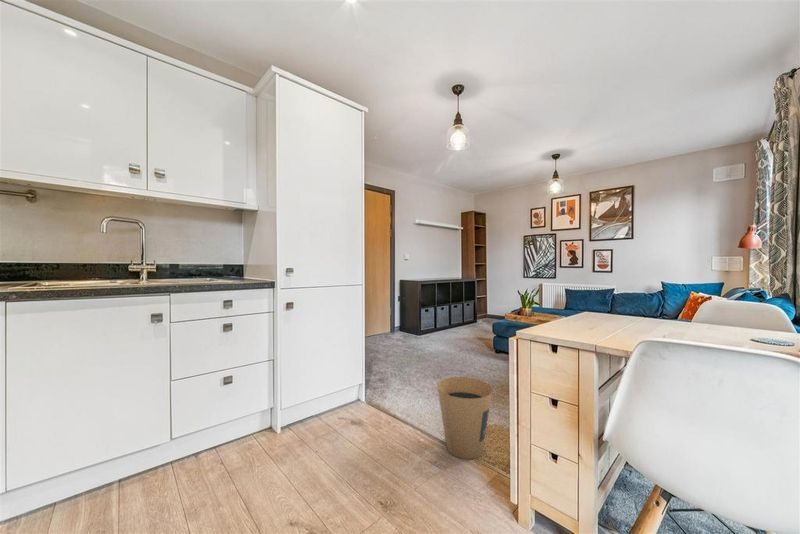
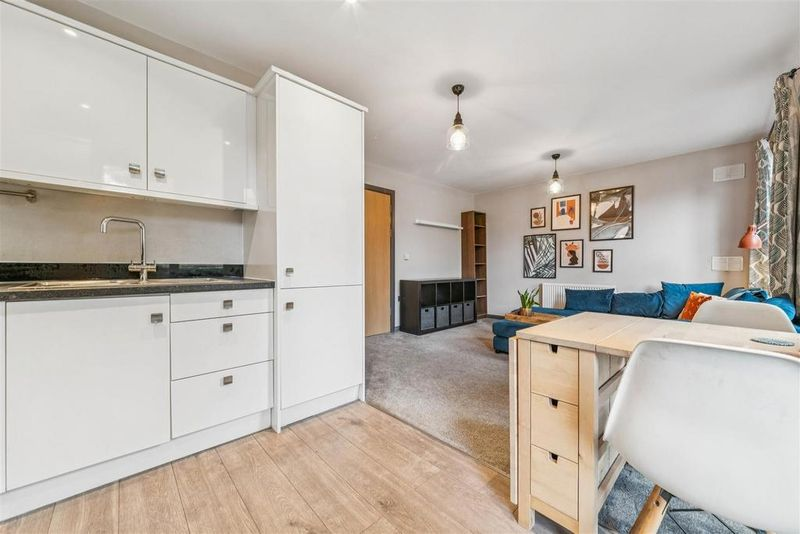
- trash can (464, 417)
